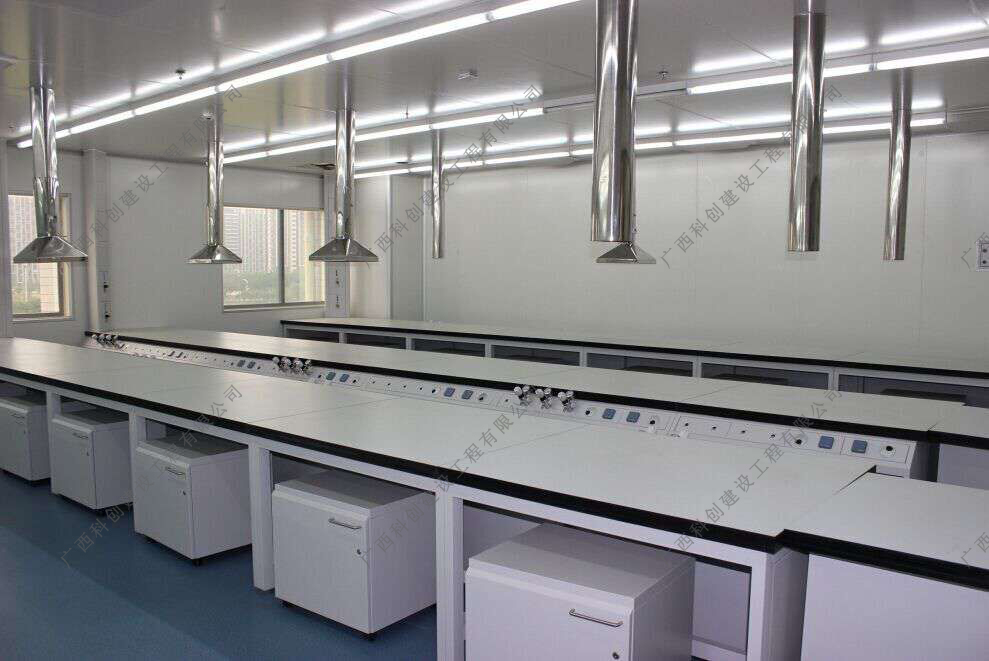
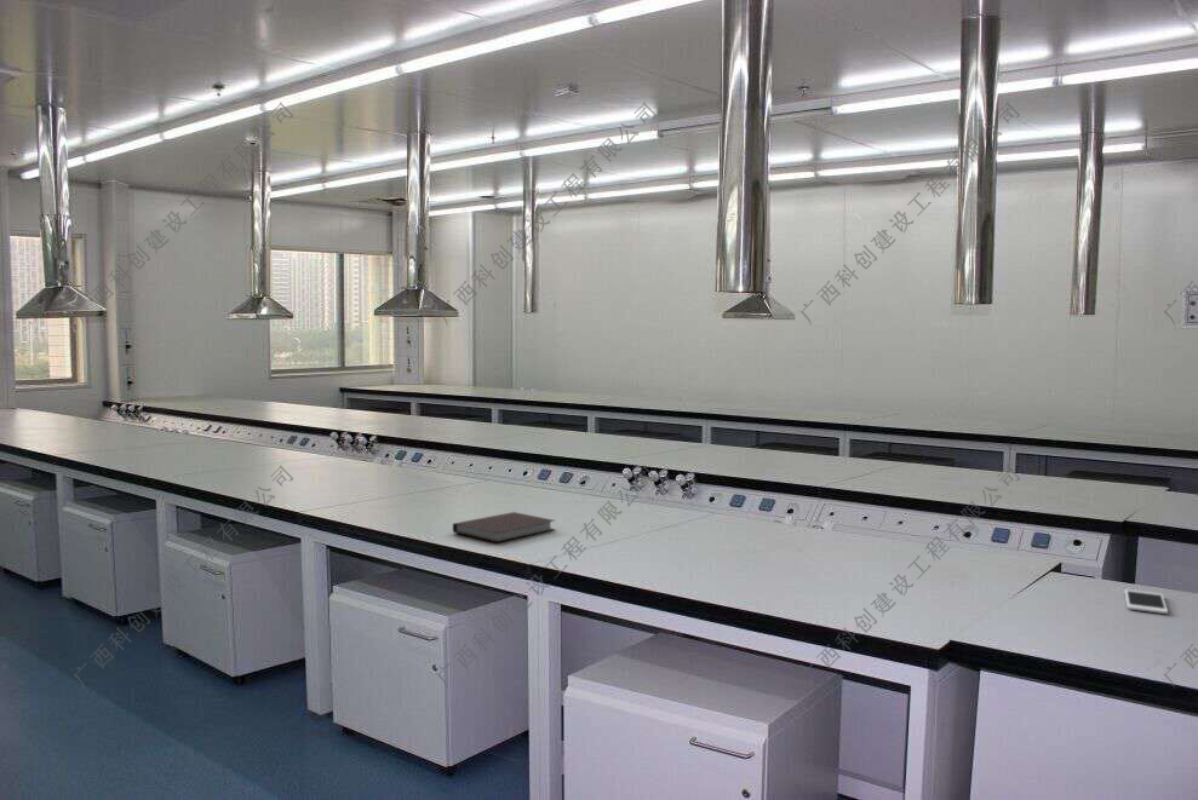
+ cell phone (1145, 600)
+ notebook (504, 525)
